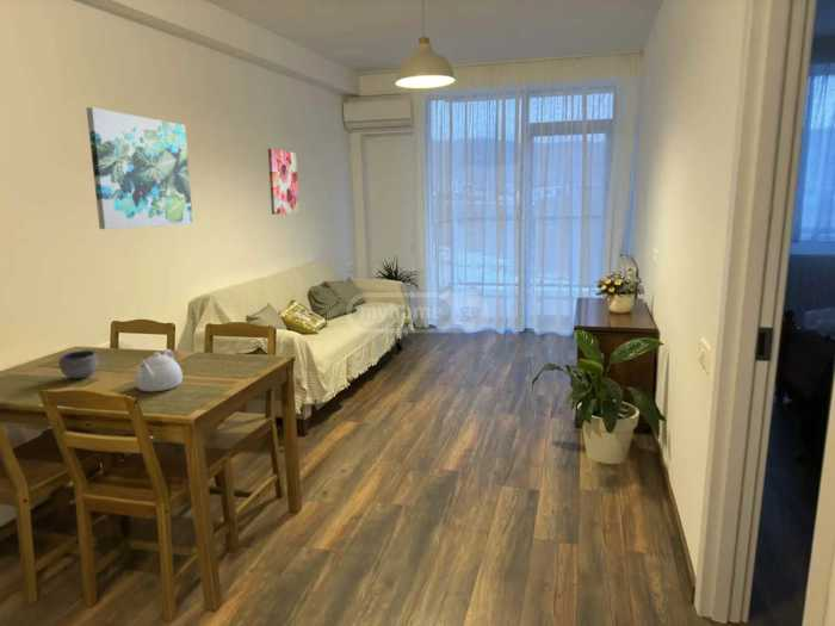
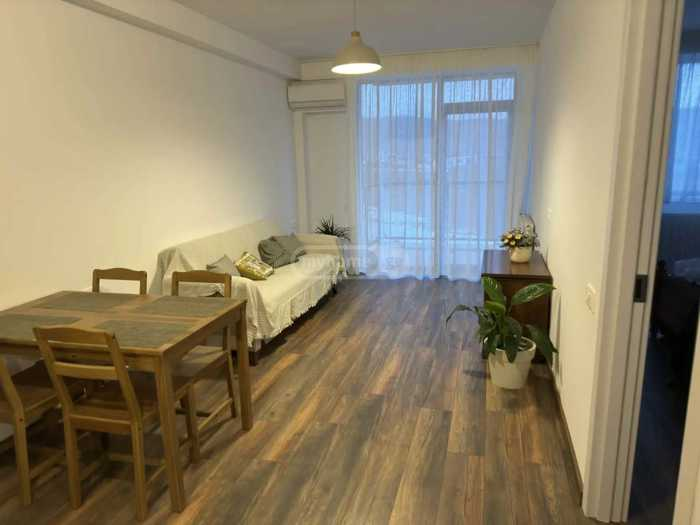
- bowl (79, 365)
- teapot (159, 368)
- wall art (144, 173)
- wall art (284, 182)
